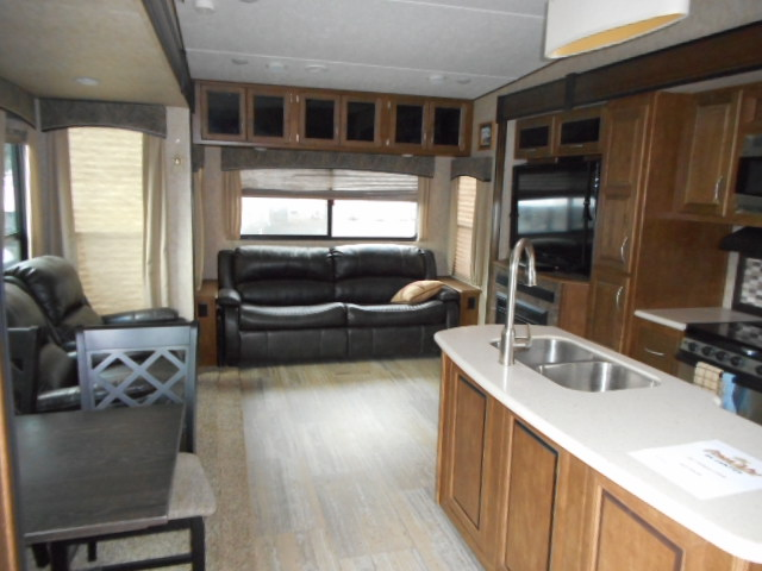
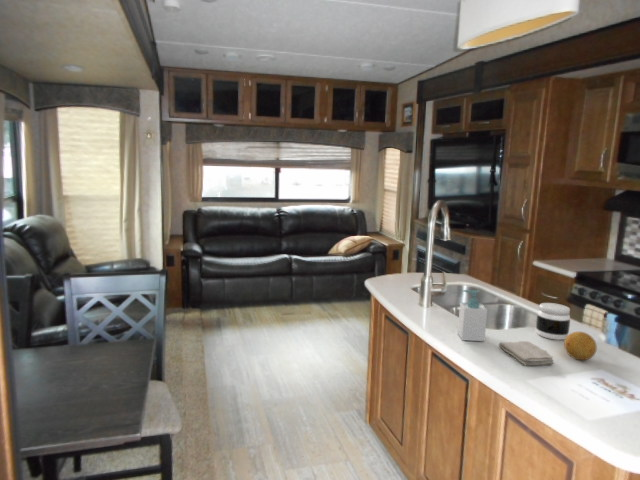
+ soap bottle (472, 314)
+ fruit (580, 345)
+ washcloth (525, 351)
+ jar (553, 320)
